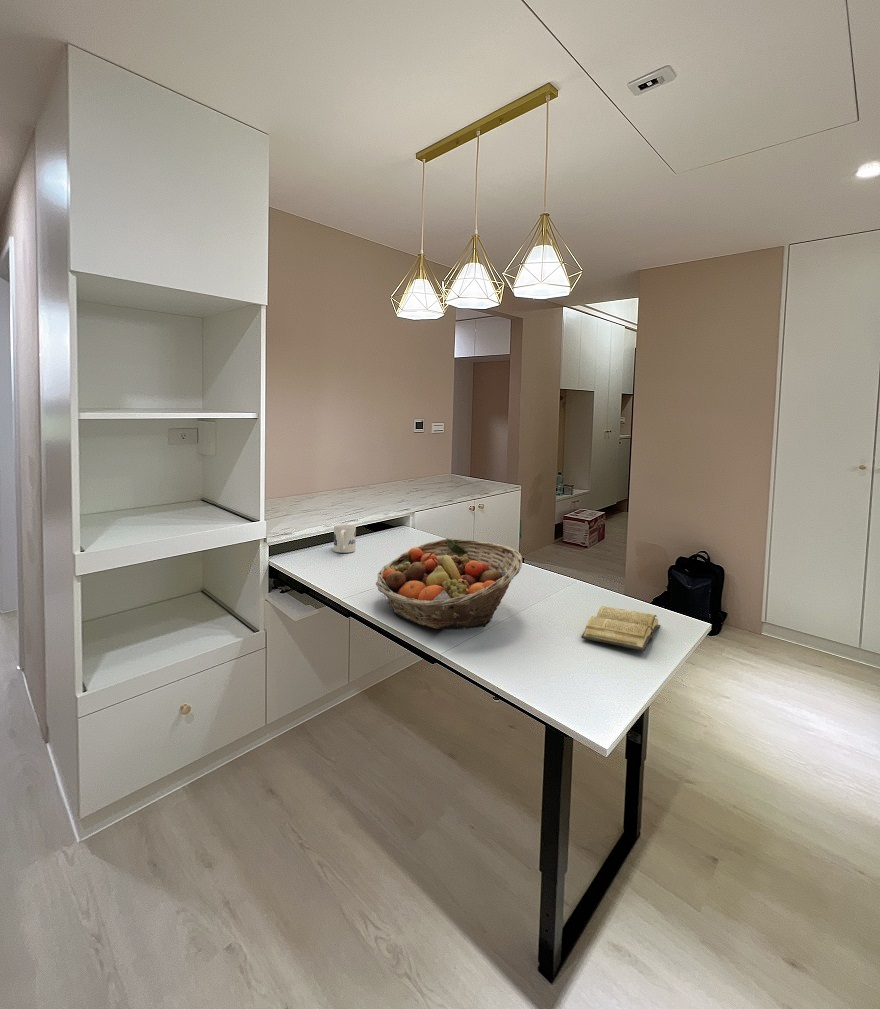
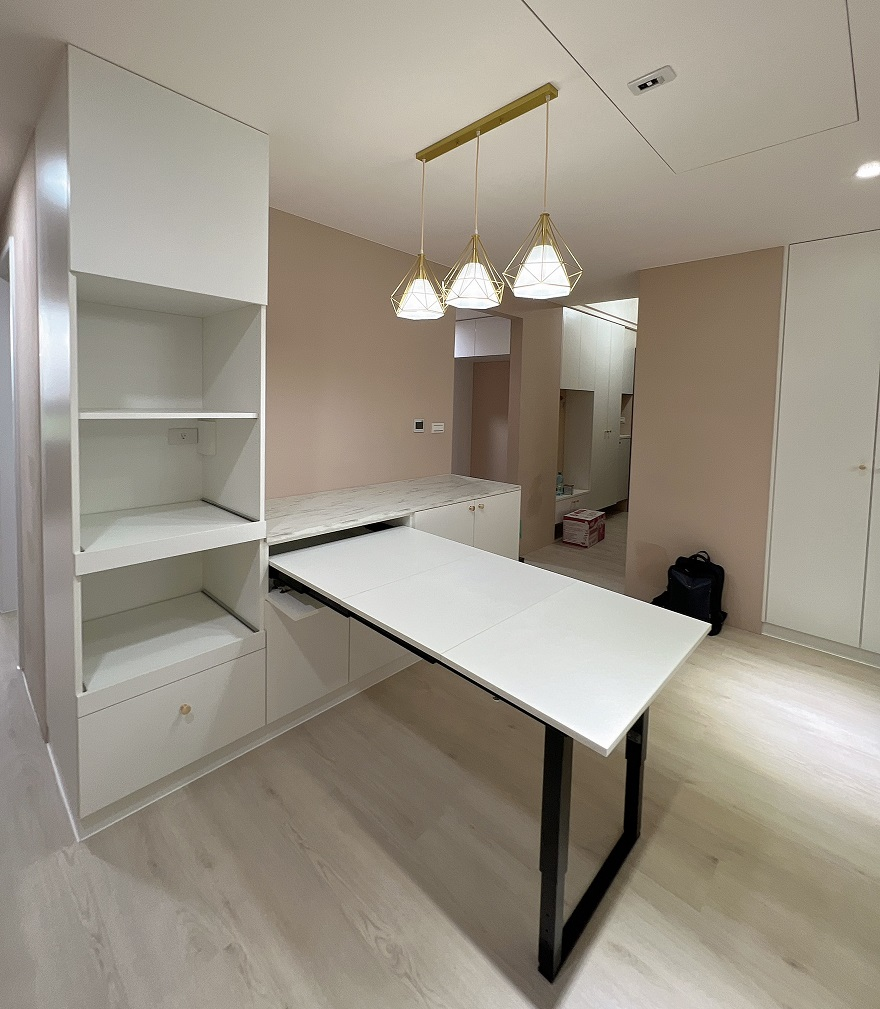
- fruit basket (447, 580)
- diary (622, 623)
- mug (343, 538)
